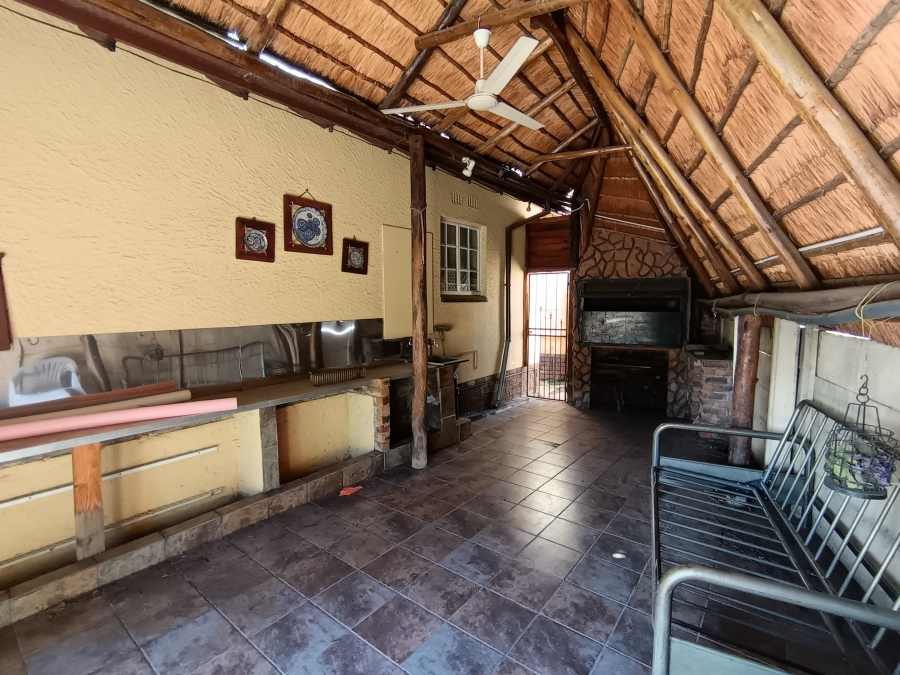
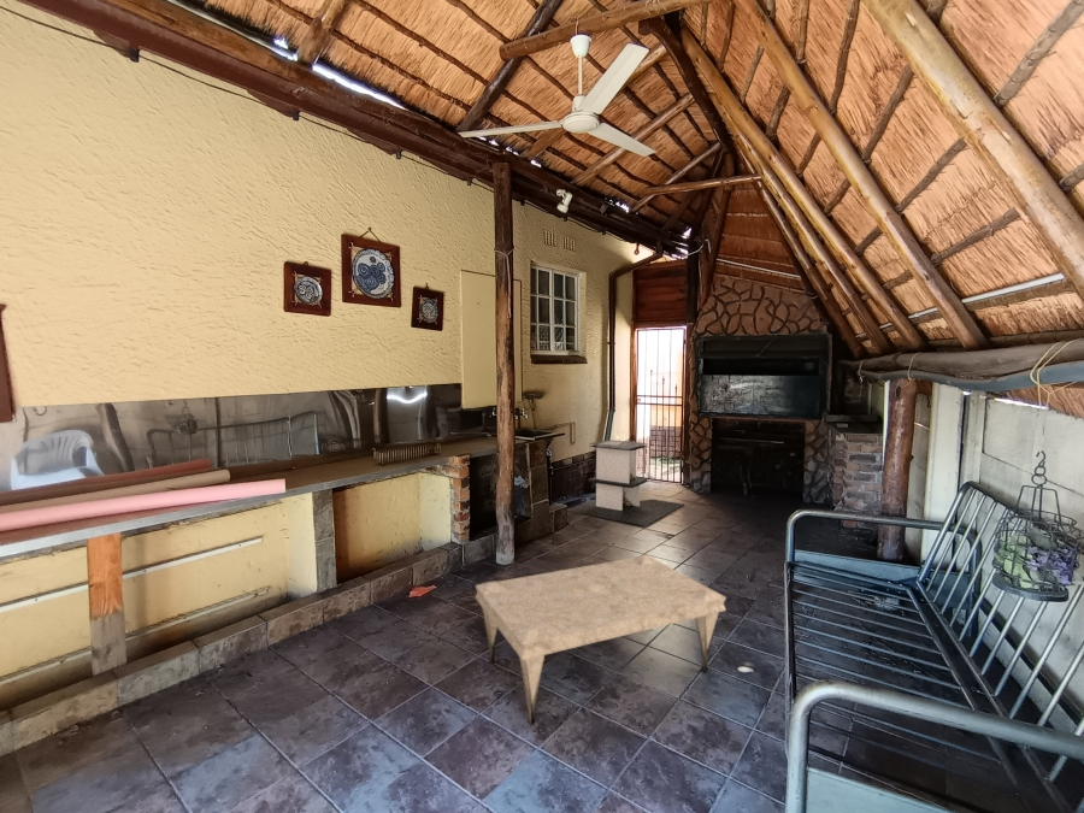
+ coffee table (596, 626)
+ trash can (618, 470)
